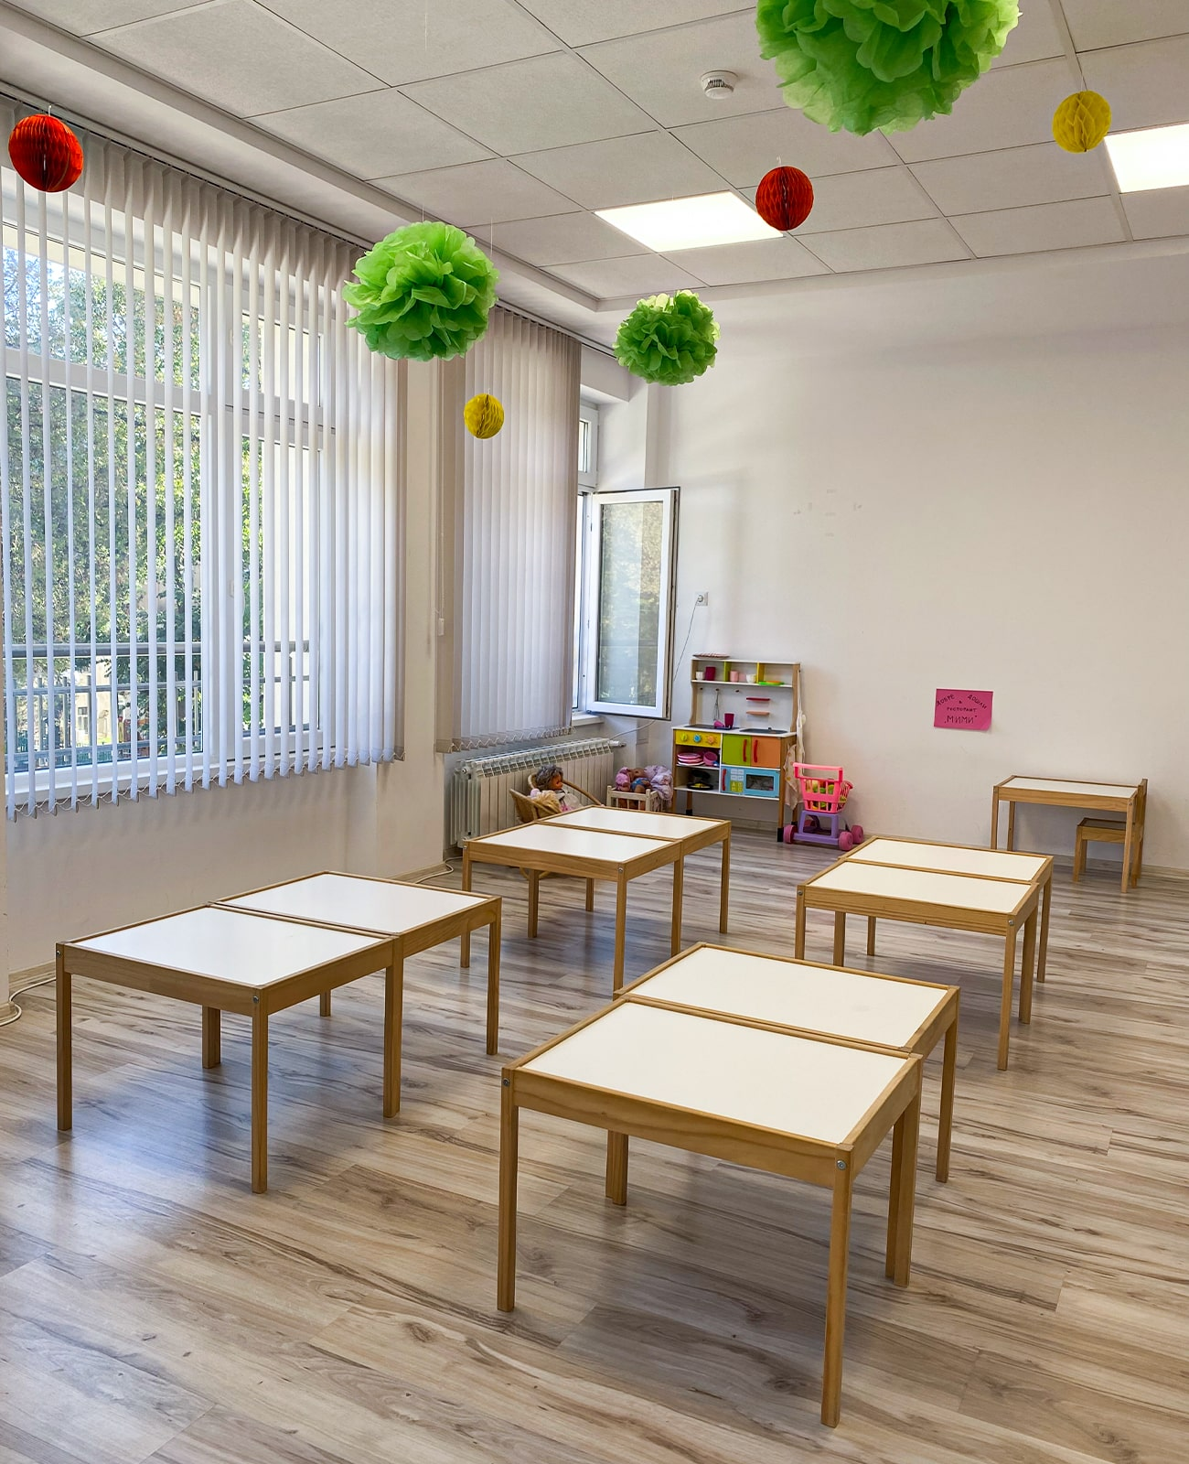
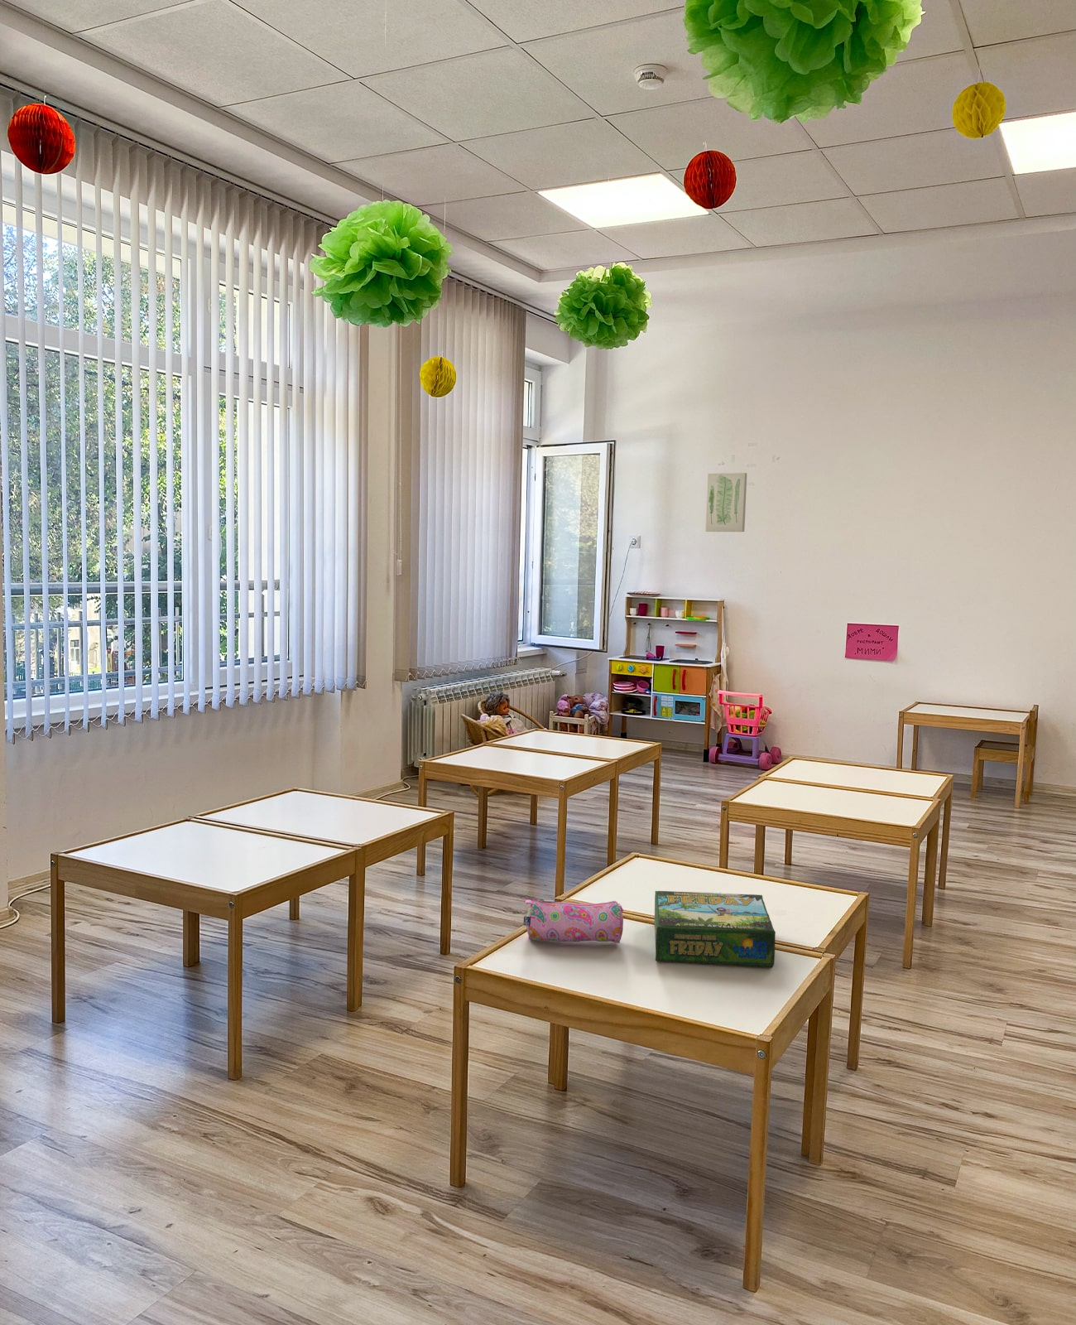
+ board game (711, 926)
+ wall art (726, 502)
+ pencil case (573, 920)
